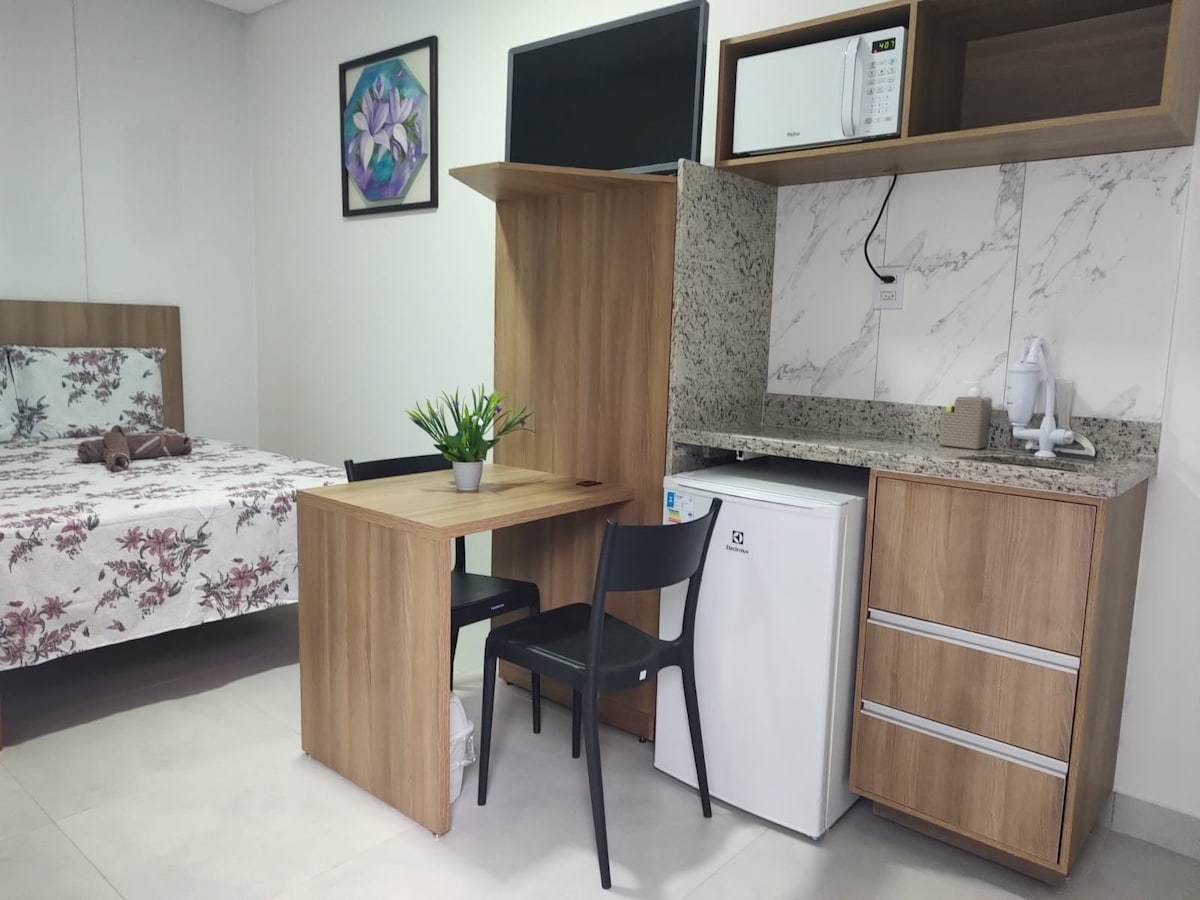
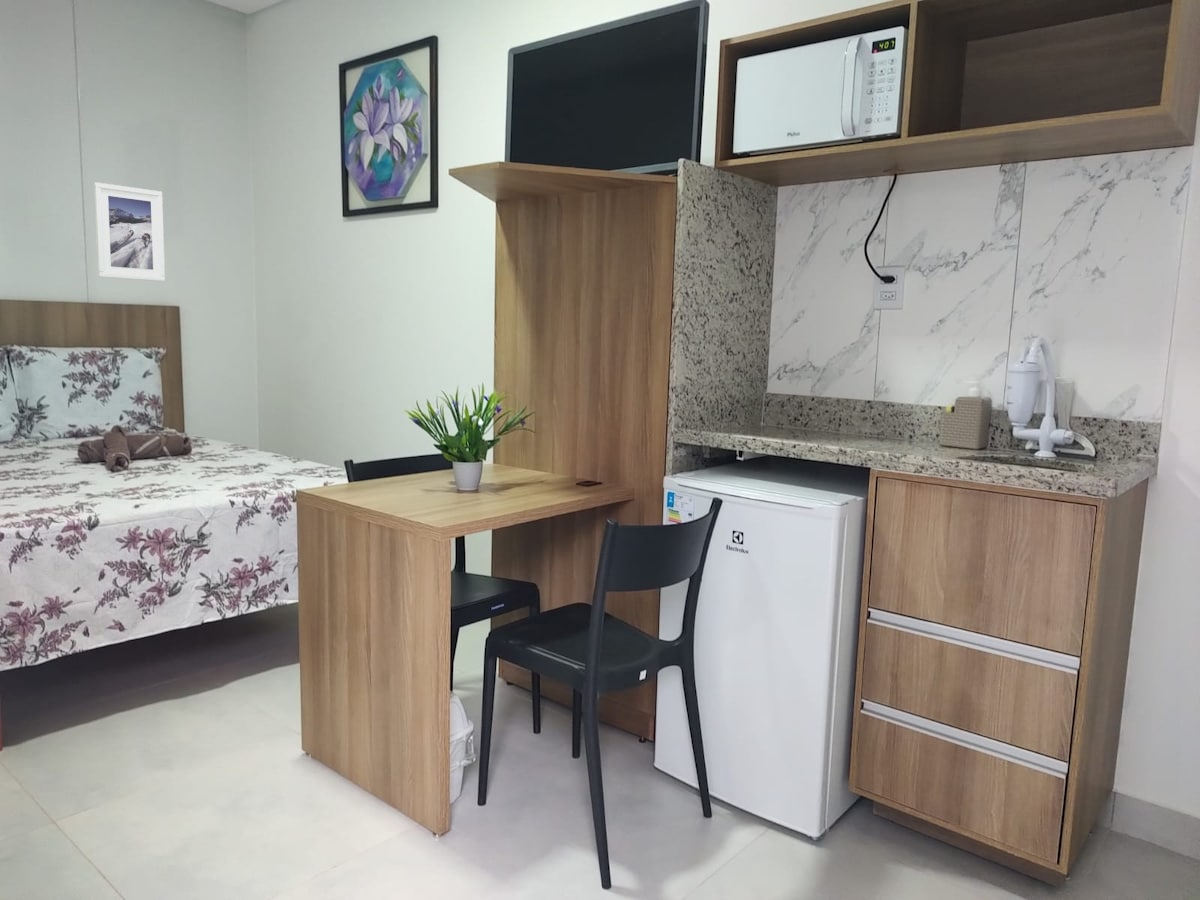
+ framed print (130, 233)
